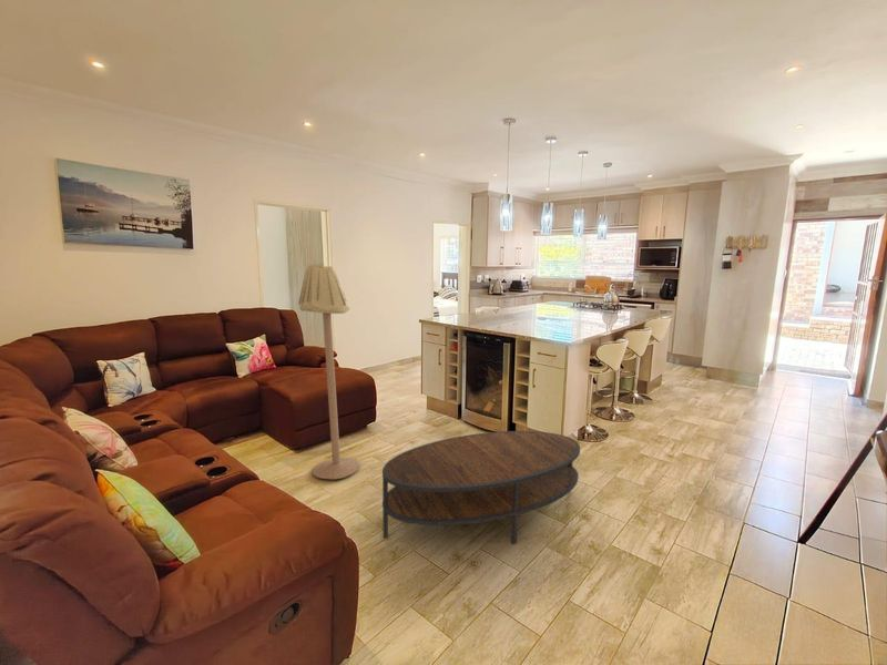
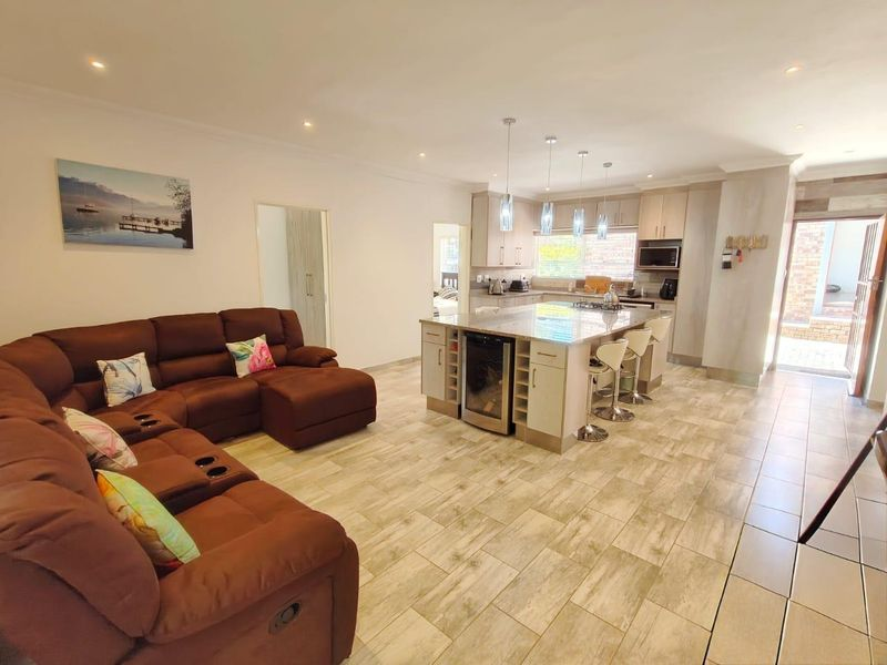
- floor lamp (327, 368)
- coffee table (487, 483)
